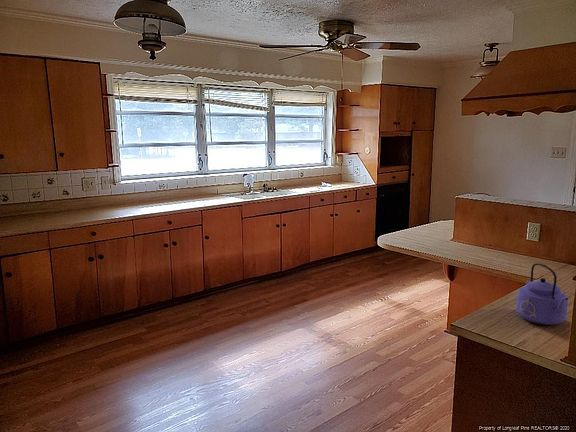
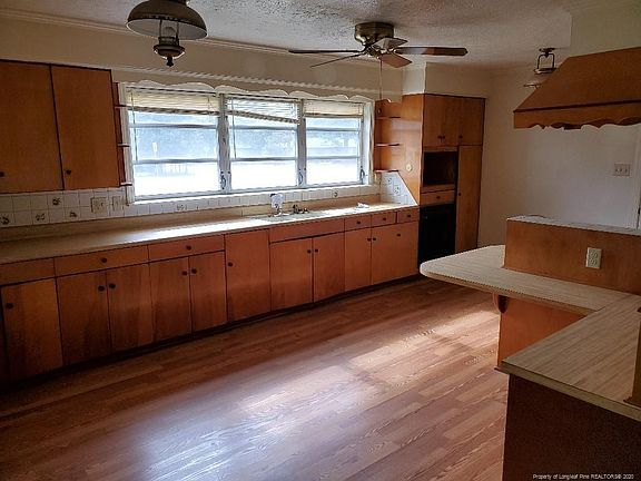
- kettle (546, 294)
